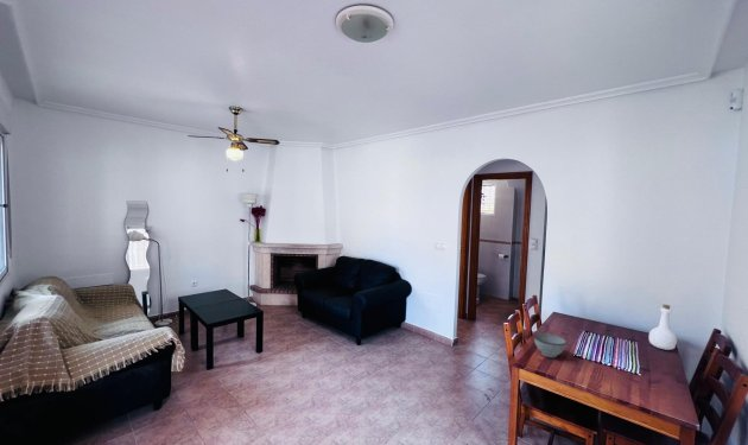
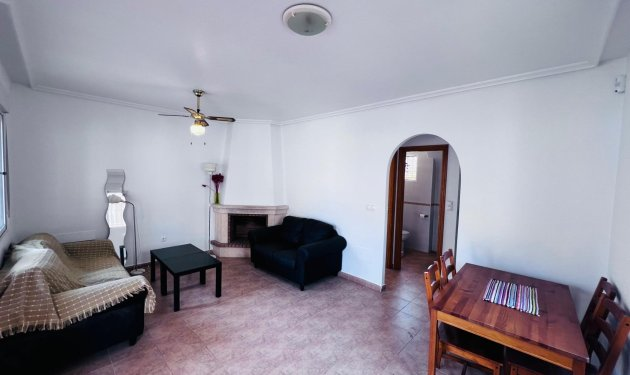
- bottle (663, 326)
- bowl (549, 347)
